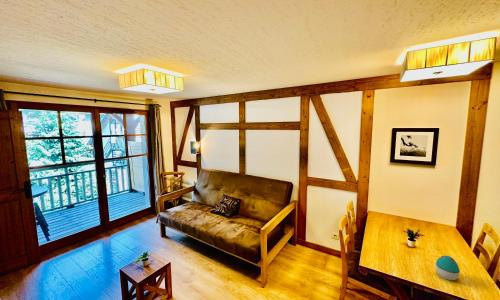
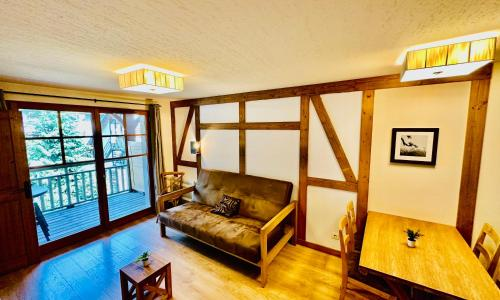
- decorative egg (447, 266)
